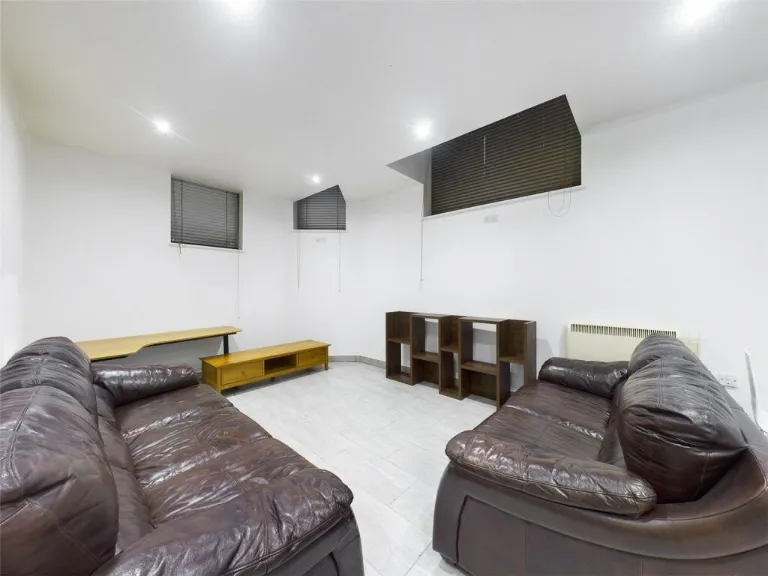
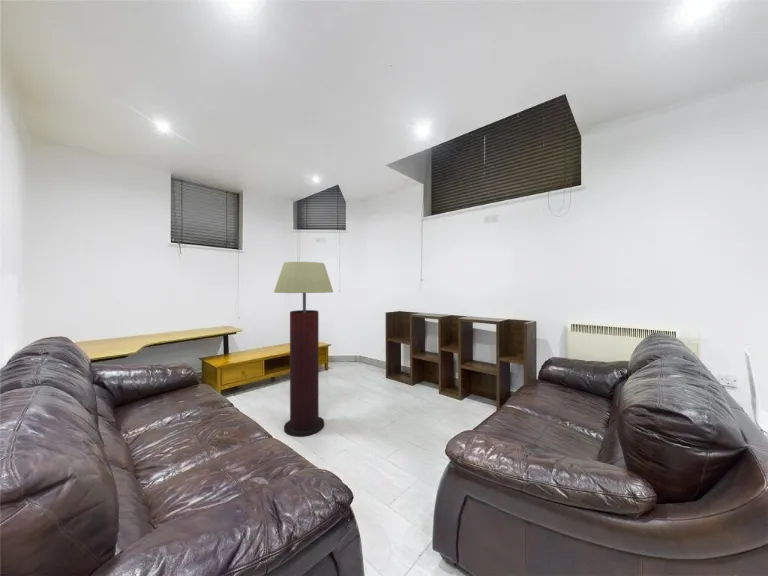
+ floor lamp (304, 345)
